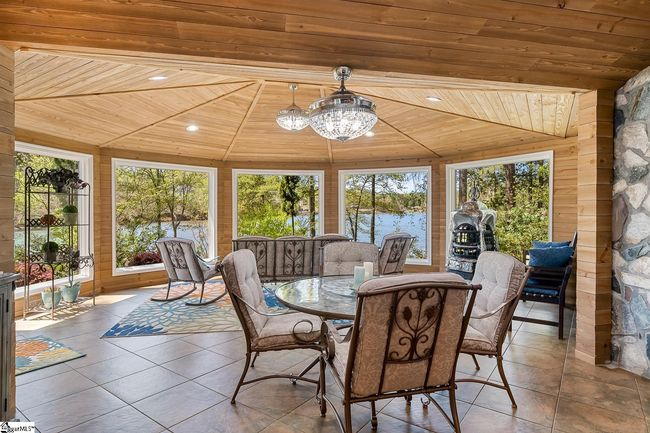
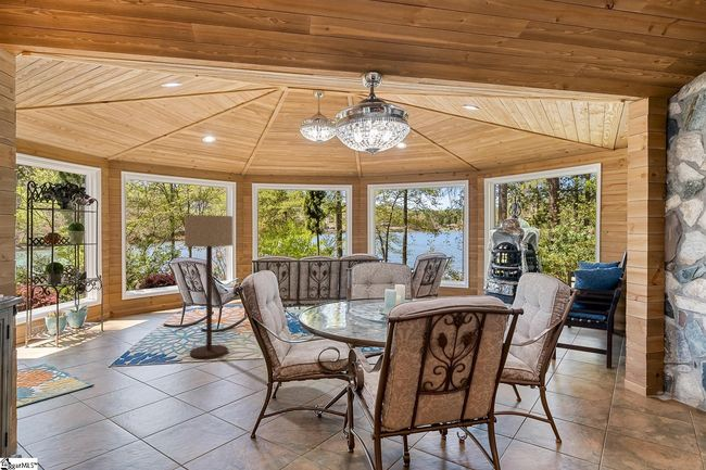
+ floor lamp (209, 284)
